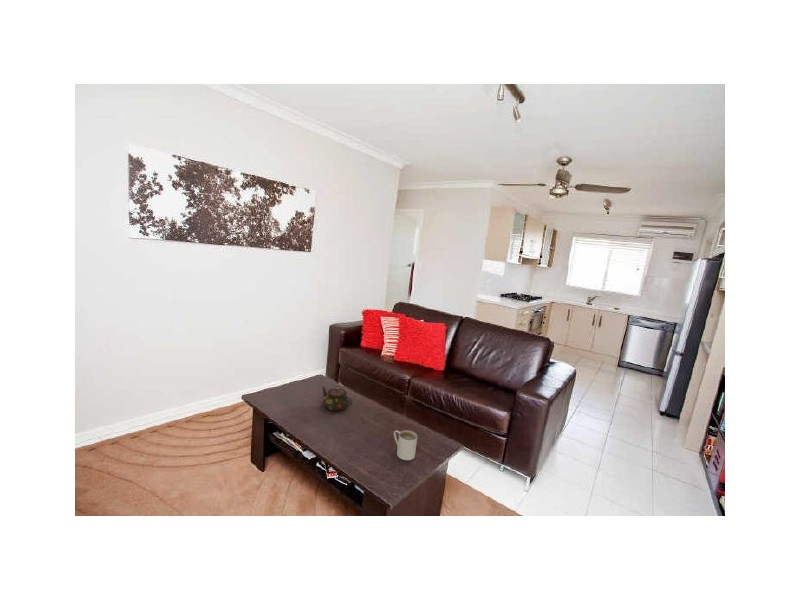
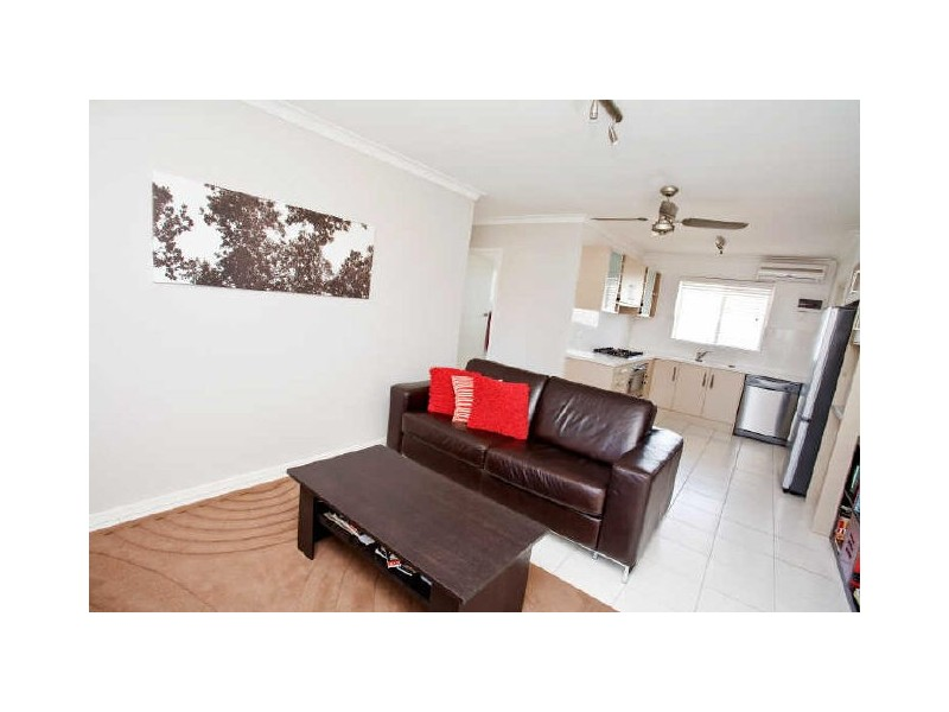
- mug (403, 443)
- teapot (336, 397)
